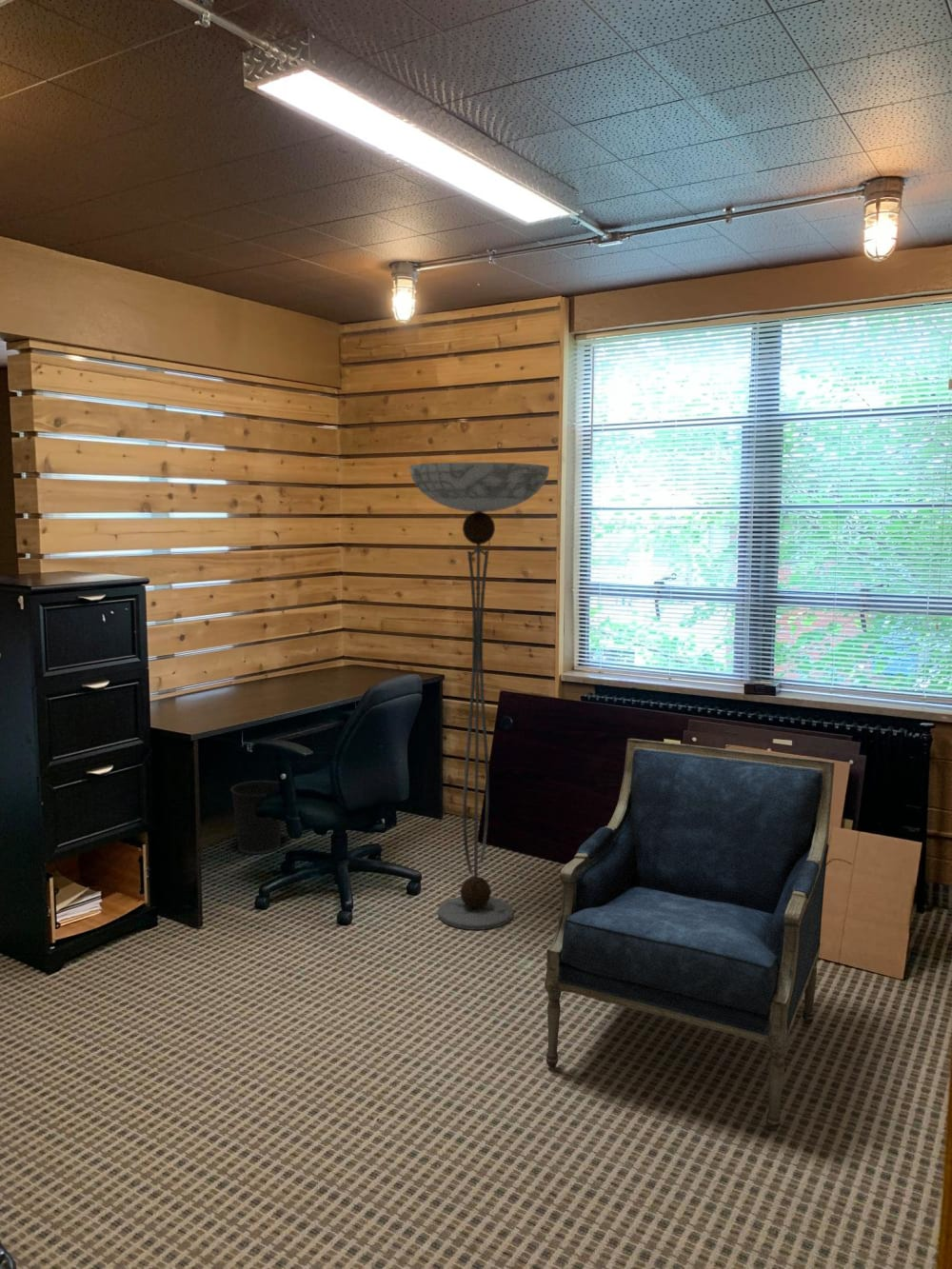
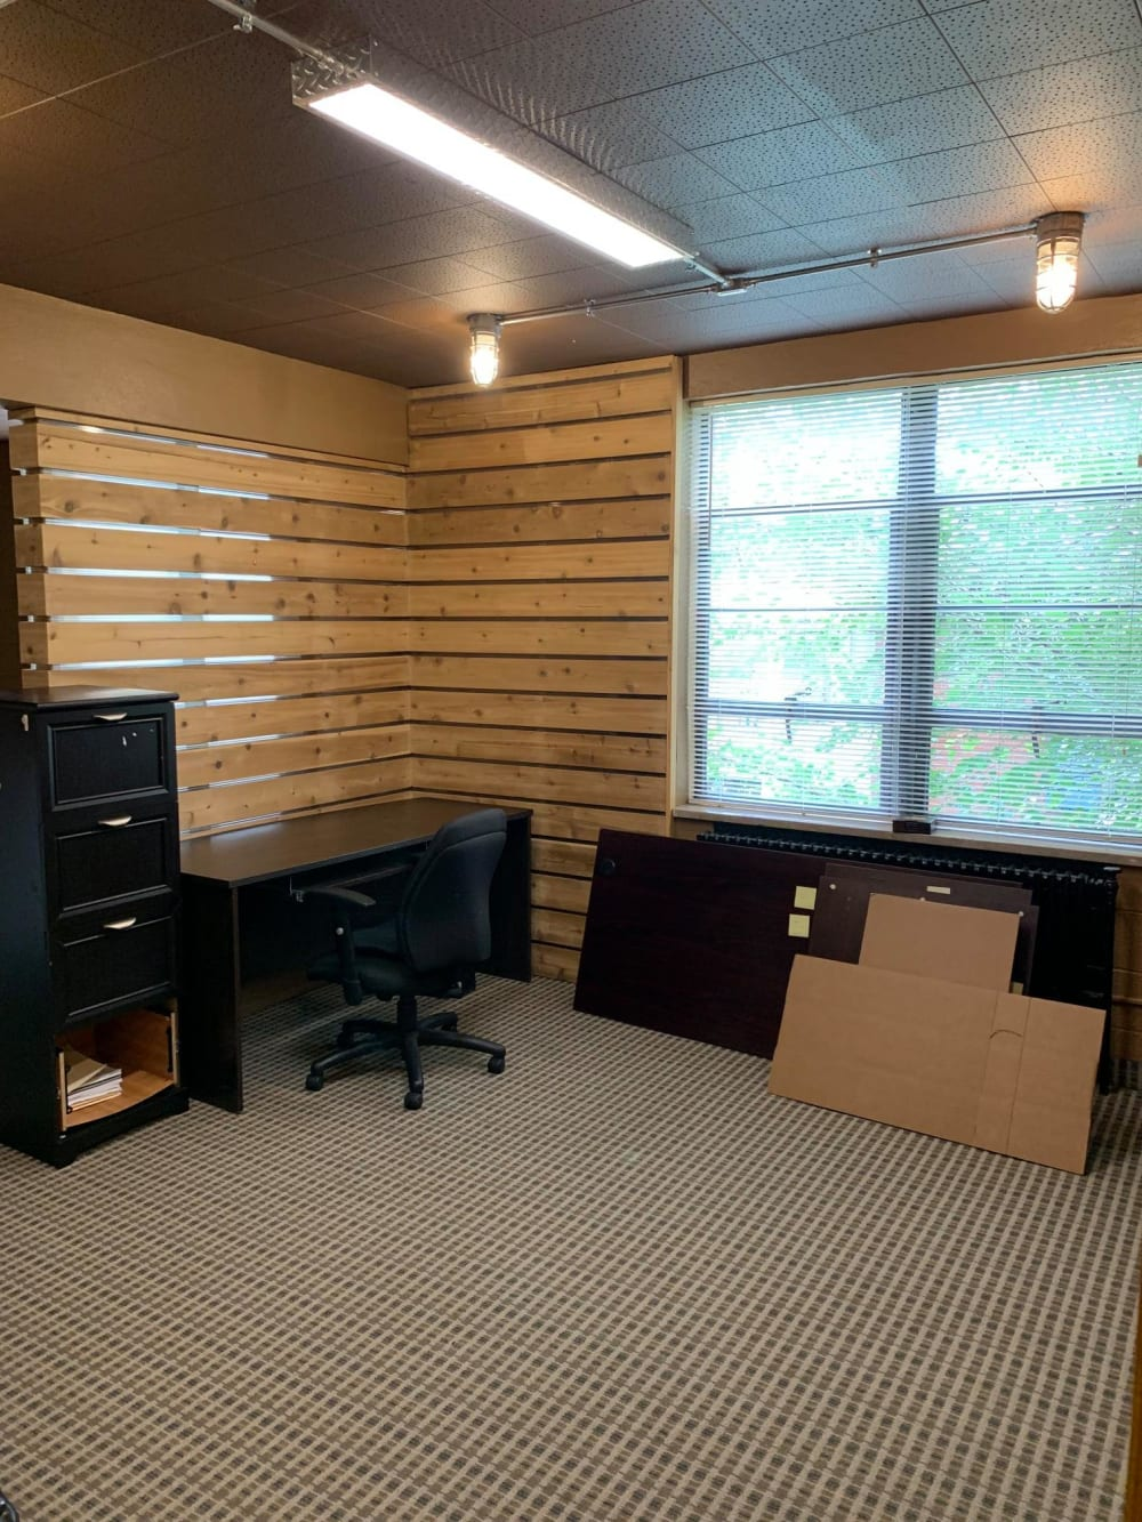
- wastebasket (258, 818)
- floor lamp (477, 696)
- armchair (692, 909)
